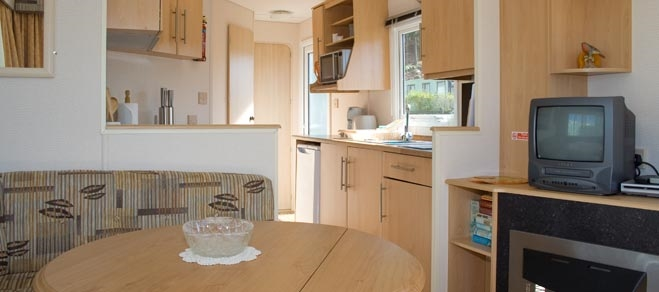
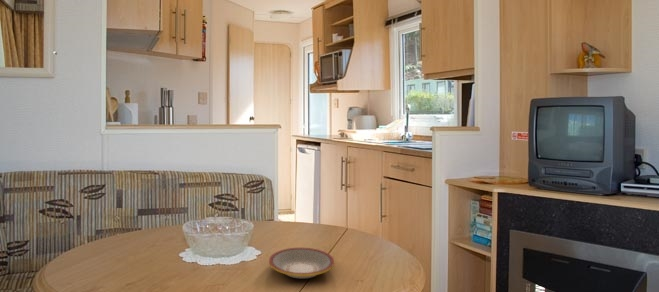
+ plate (301, 264)
